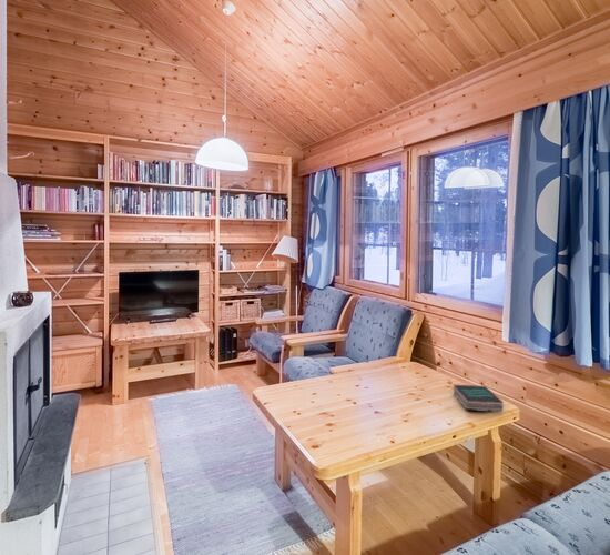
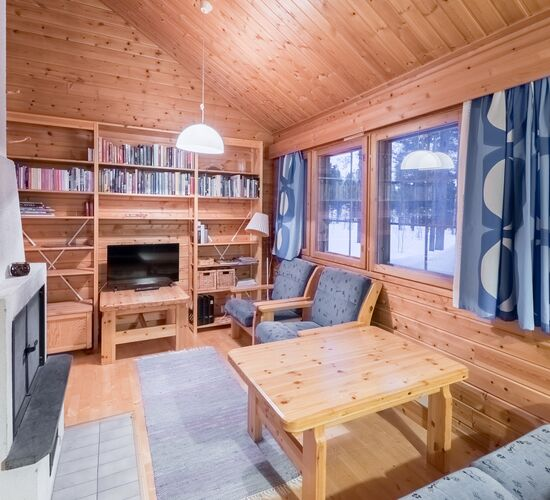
- book (476, 397)
